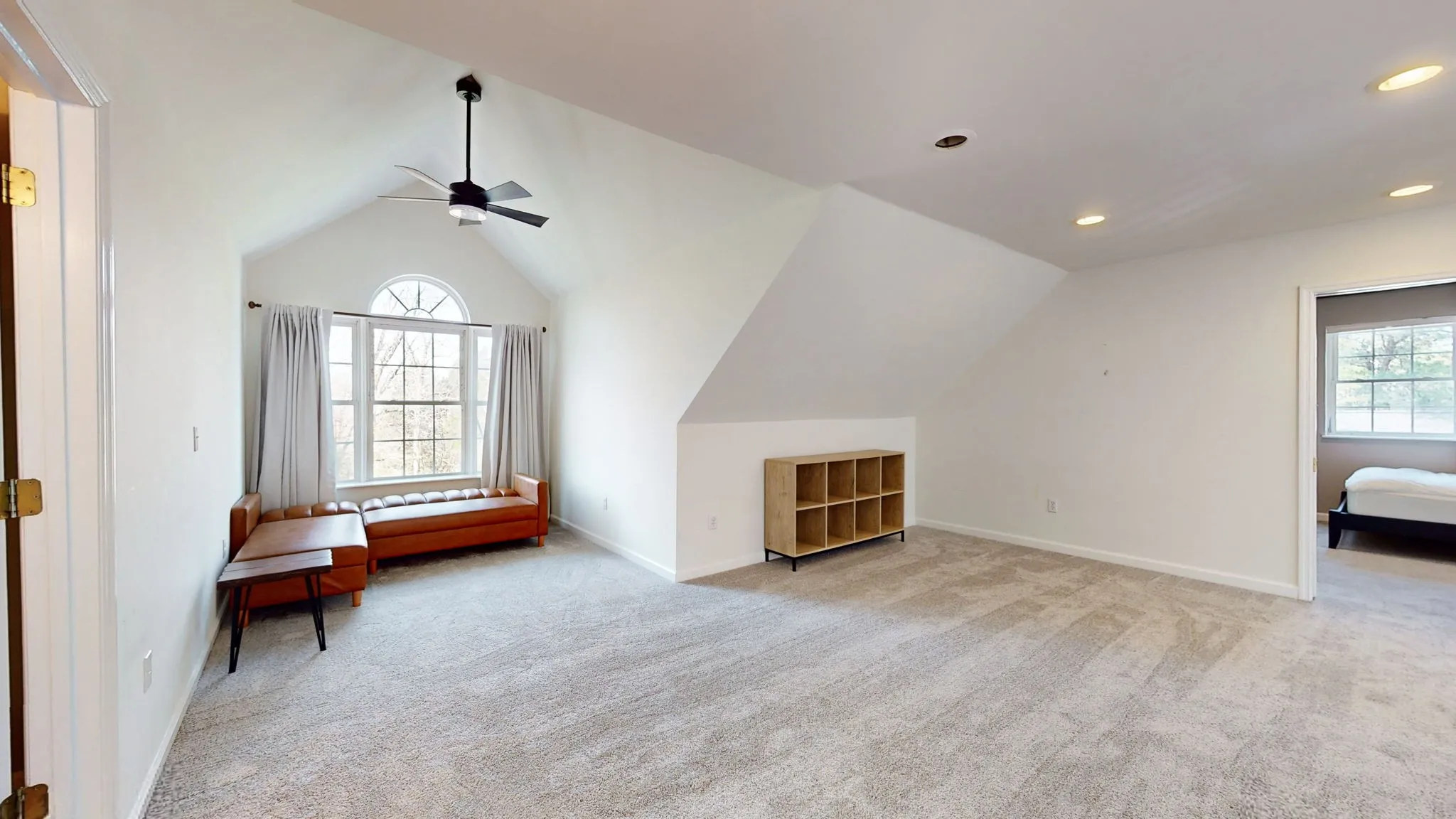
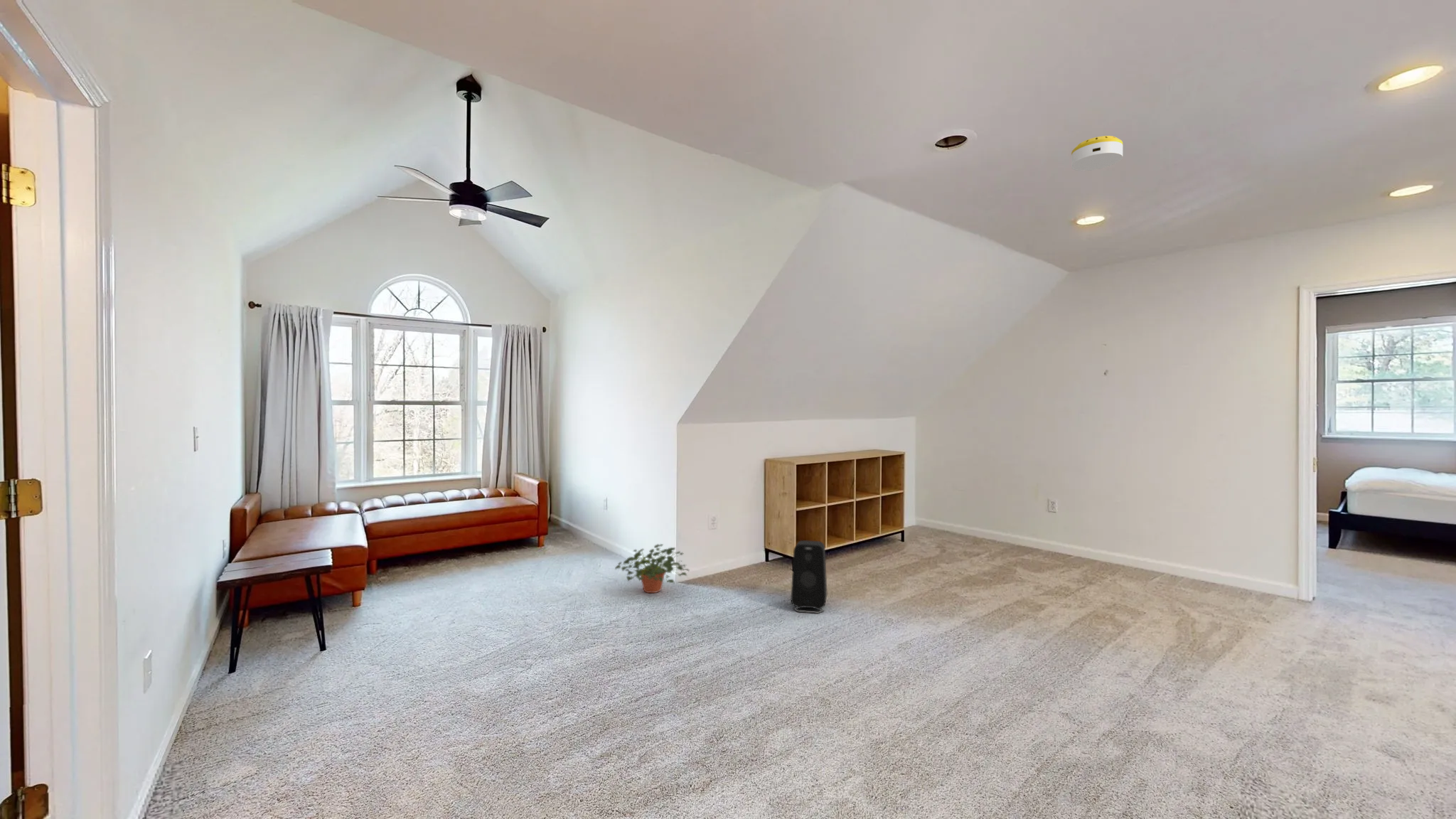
+ smoke detector (1096, 153)
+ potted plant (656, 571)
+ speaker (809, 574)
